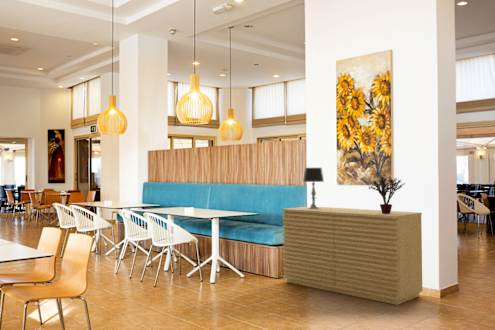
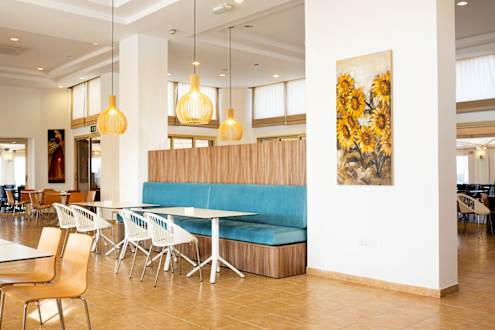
- sideboard (347, 249)
- potted plant (385, 194)
- table lamp (313, 188)
